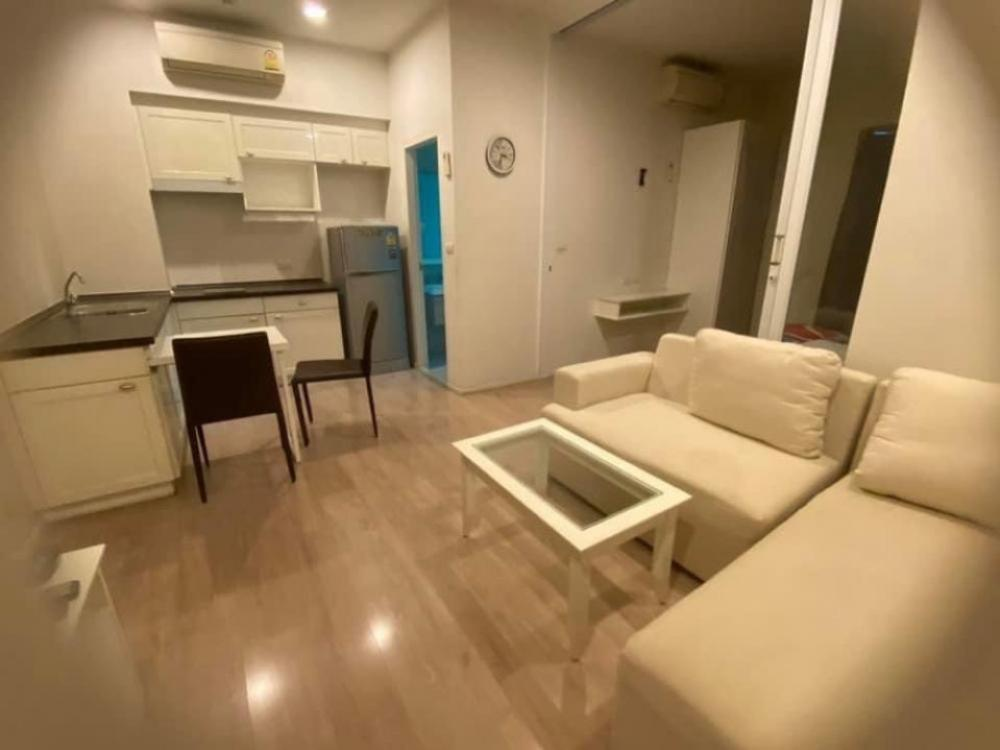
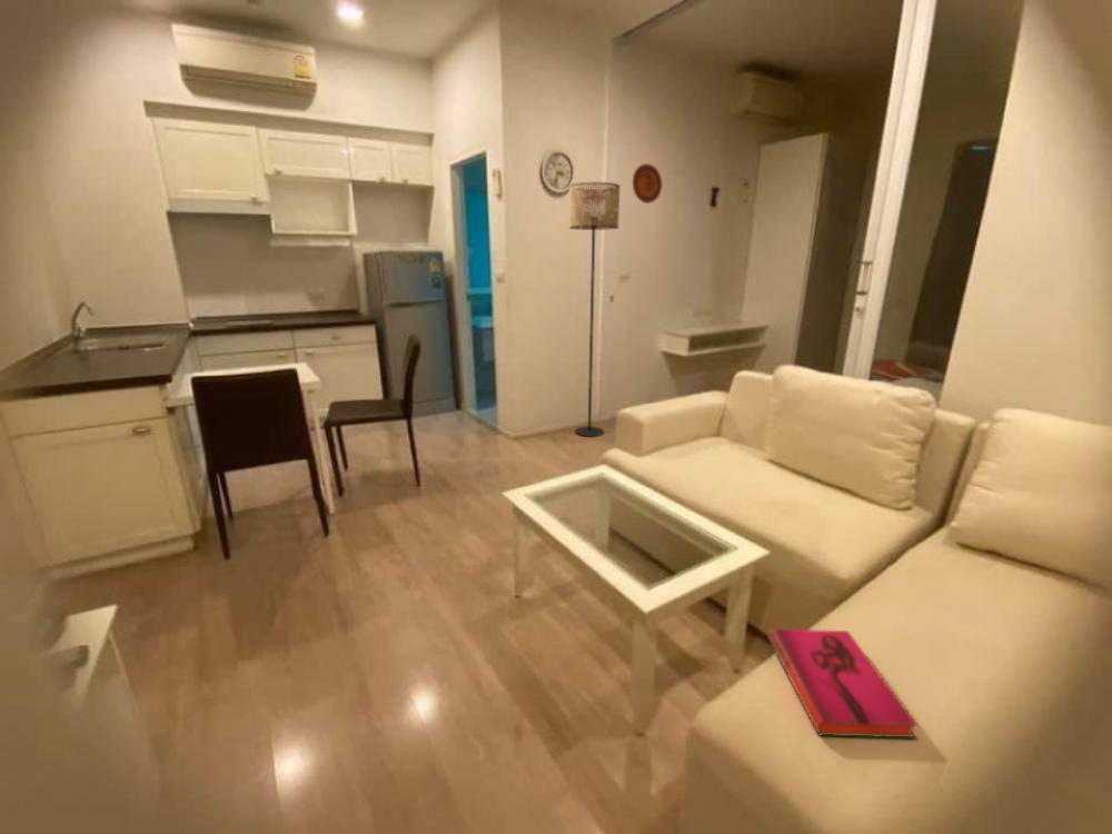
+ floor lamp (592, 317)
+ hardback book (834, 677)
+ decorative plate (646, 183)
